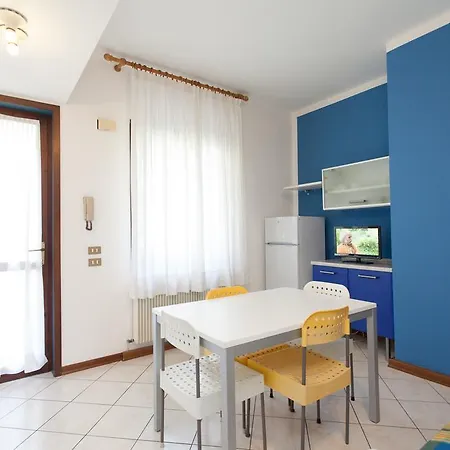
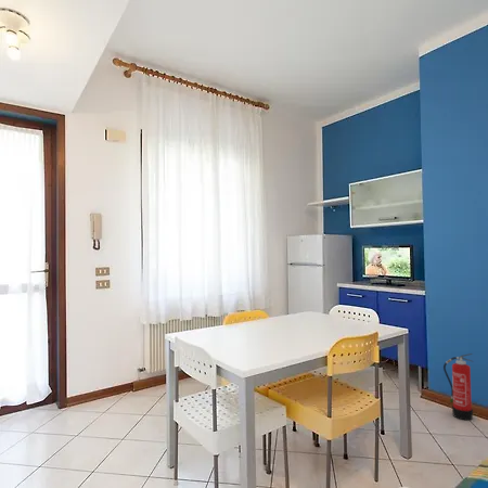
+ fire extinguisher (458, 383)
